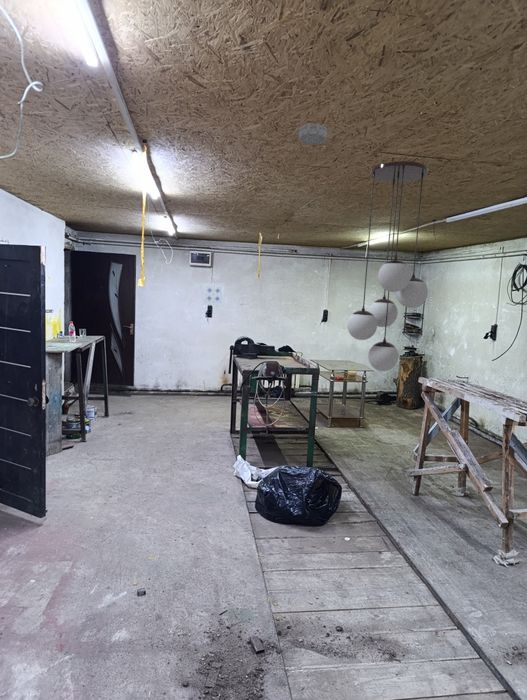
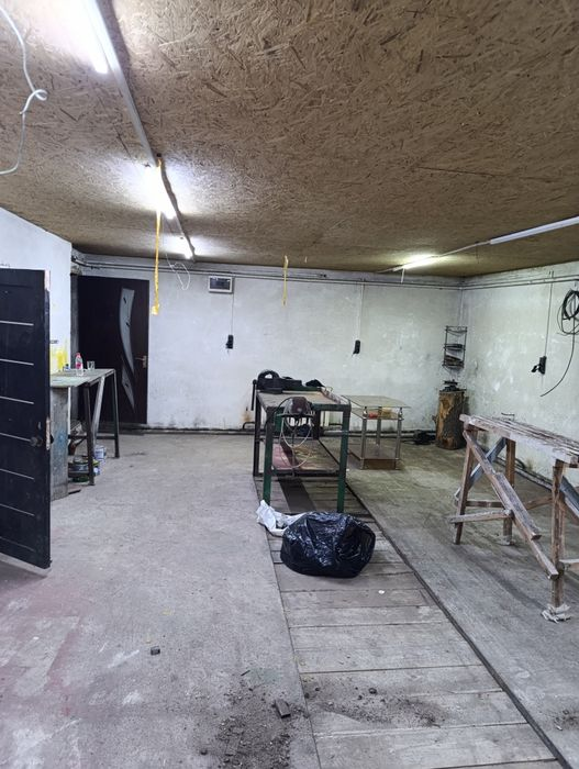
- light fixture (389, 273)
- smoke detector (312, 133)
- wall art (213, 294)
